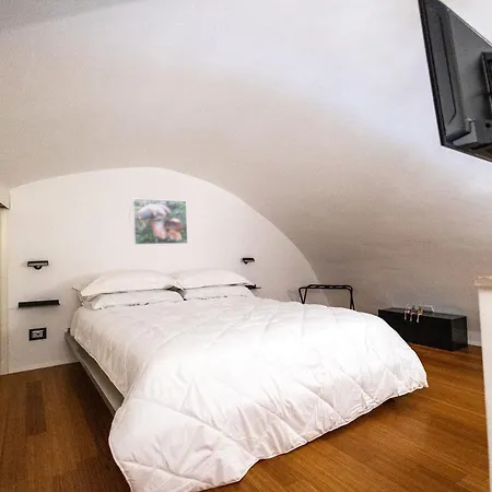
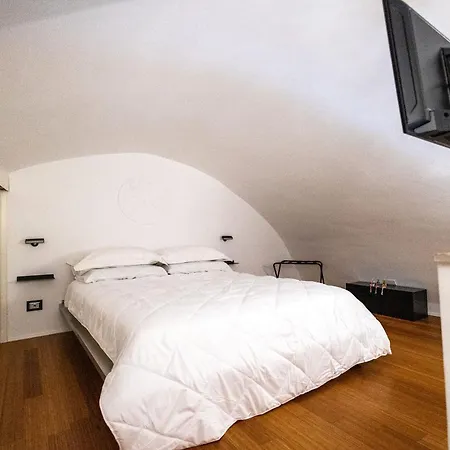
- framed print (161, 222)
